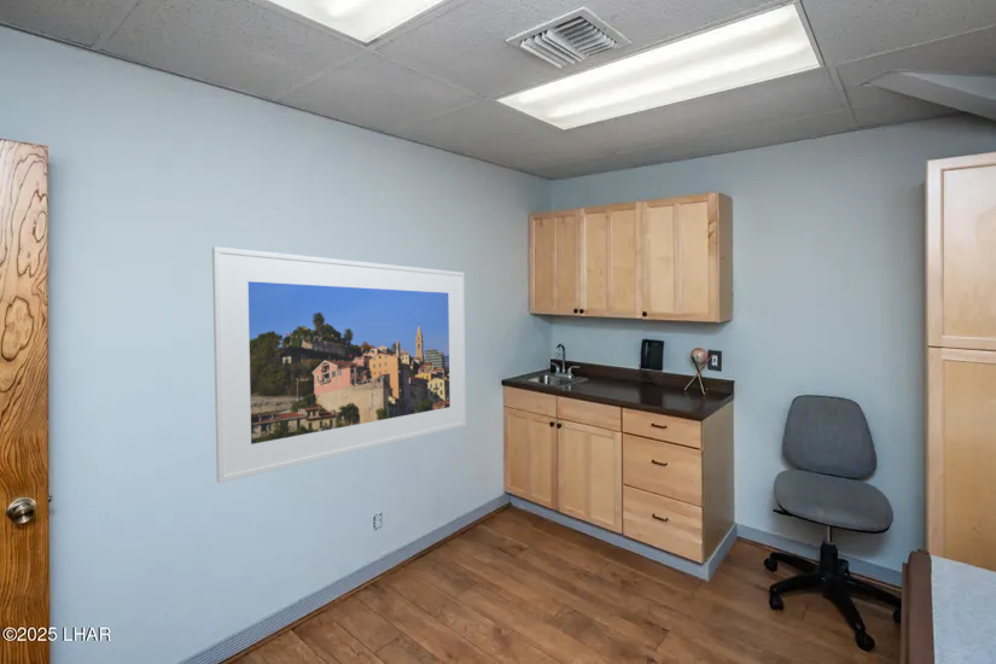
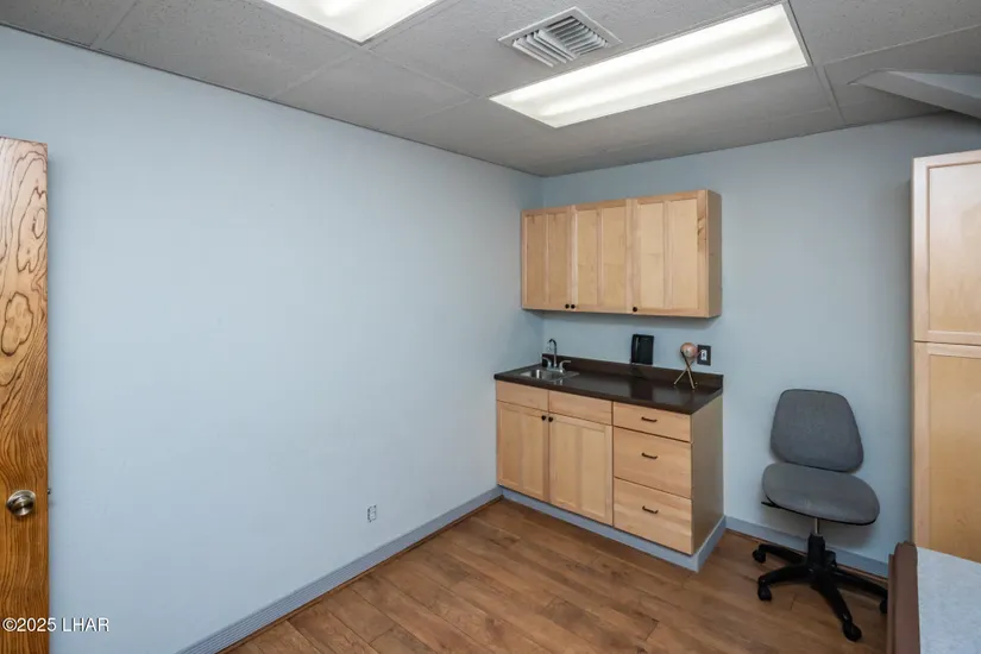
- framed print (366, 355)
